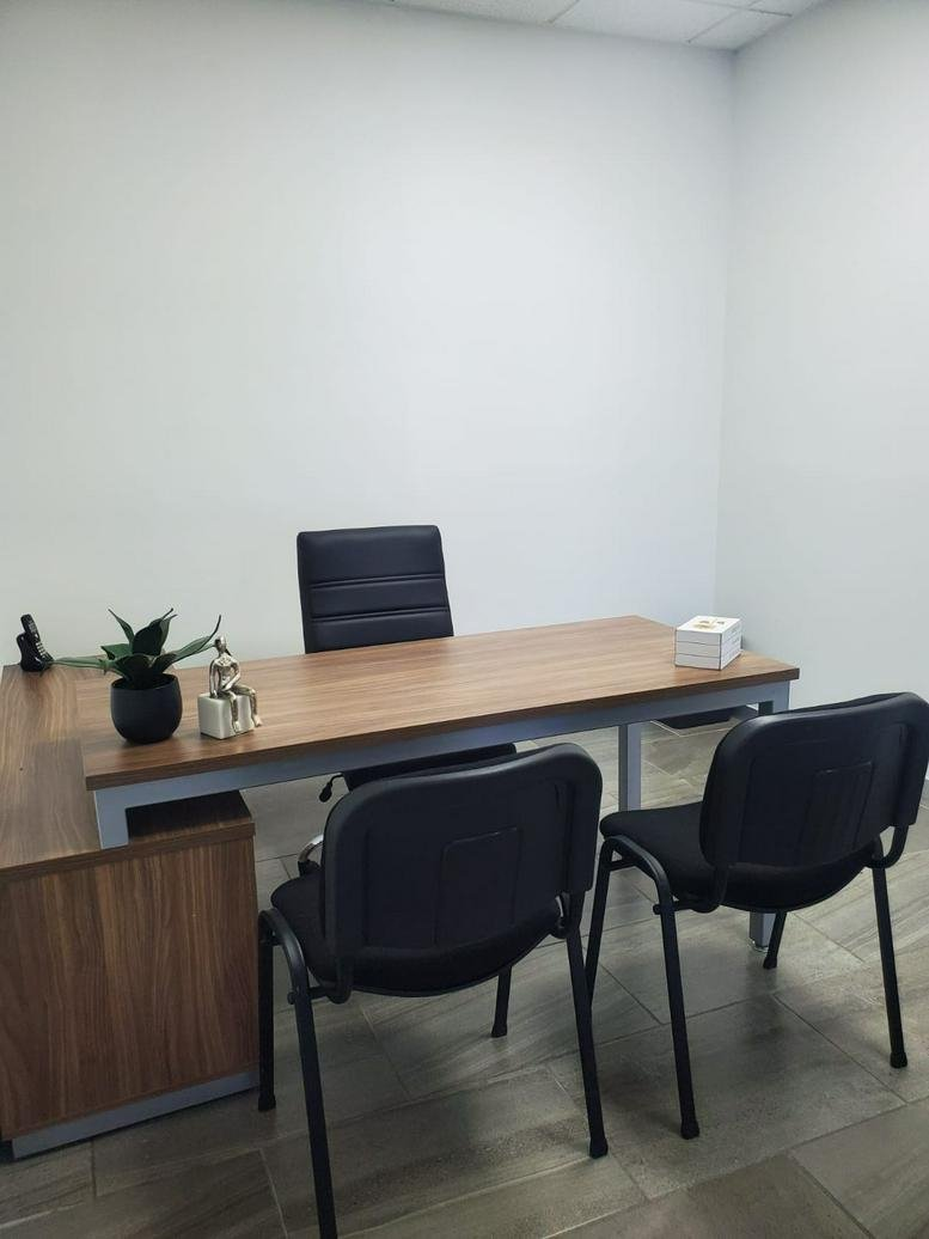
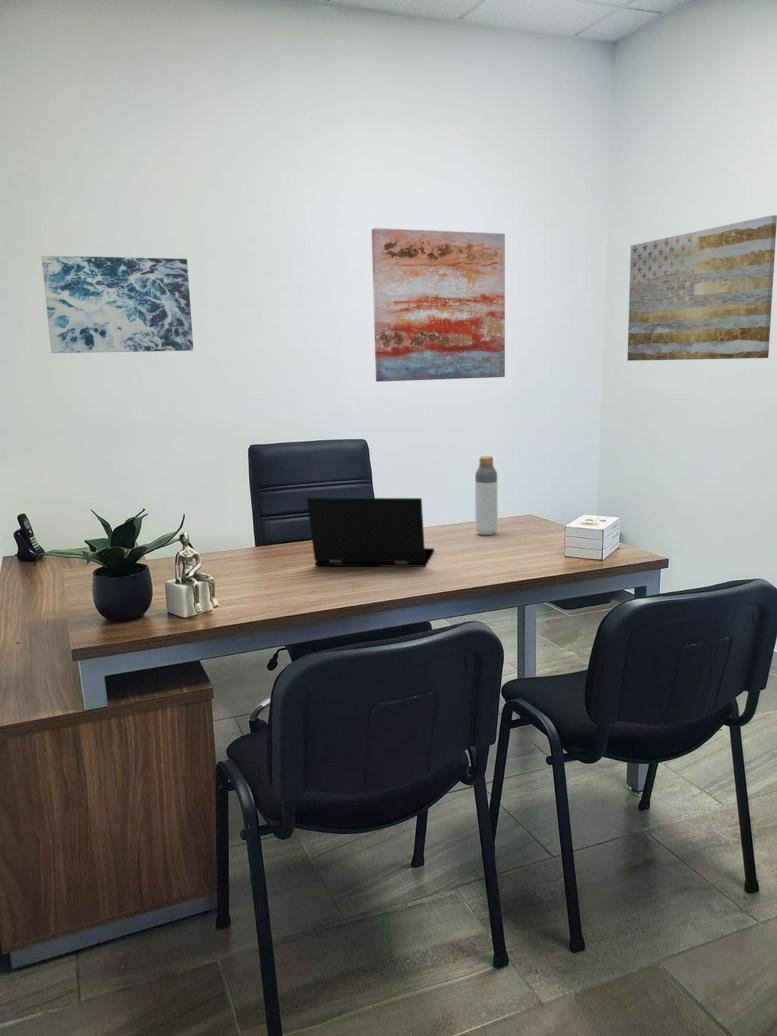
+ wall art (120, 305)
+ wall art (441, 306)
+ laptop (373, 525)
+ bottle (486, 495)
+ wall art (693, 296)
